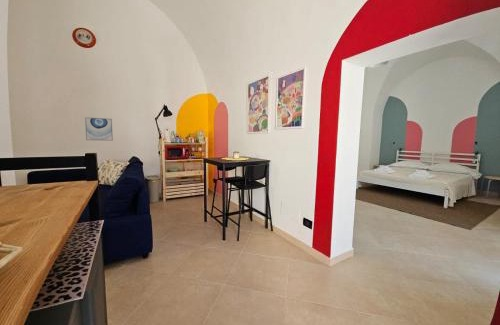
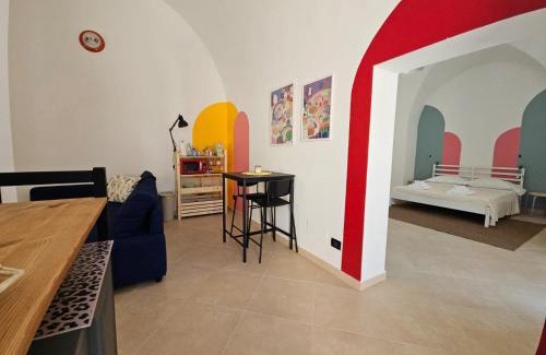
- wall art (99, 129)
